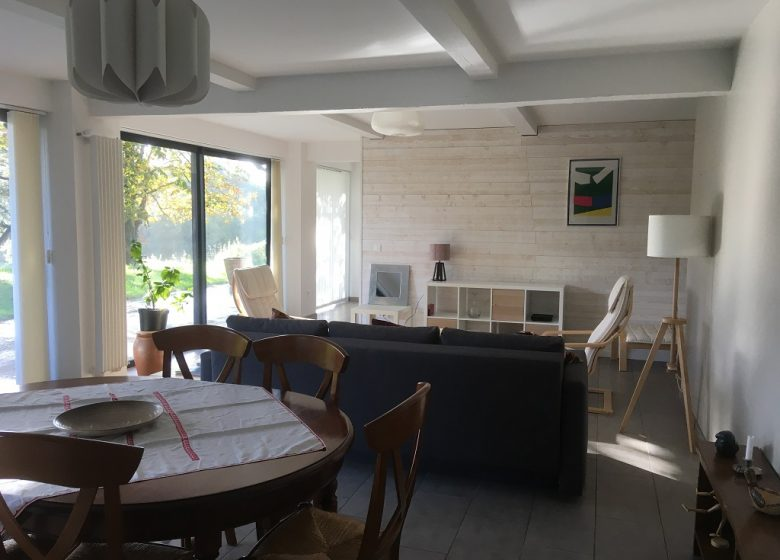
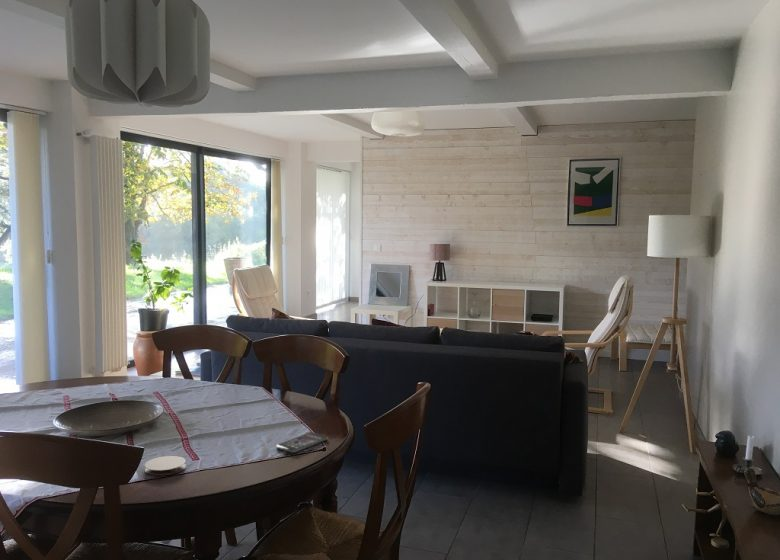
+ smartphone (302, 442)
+ coaster (165, 465)
